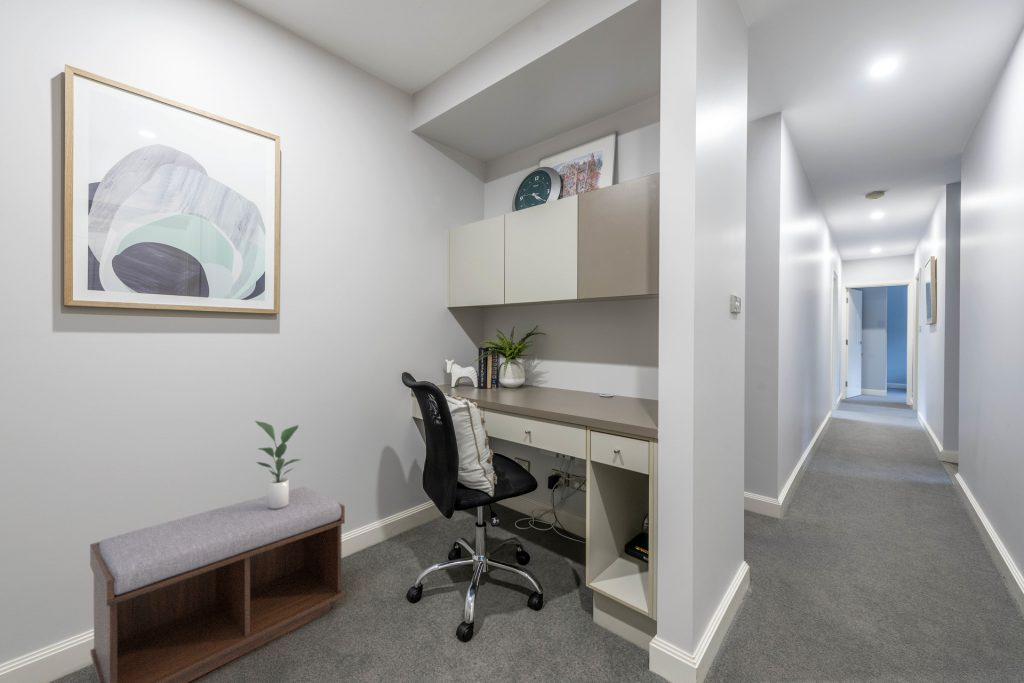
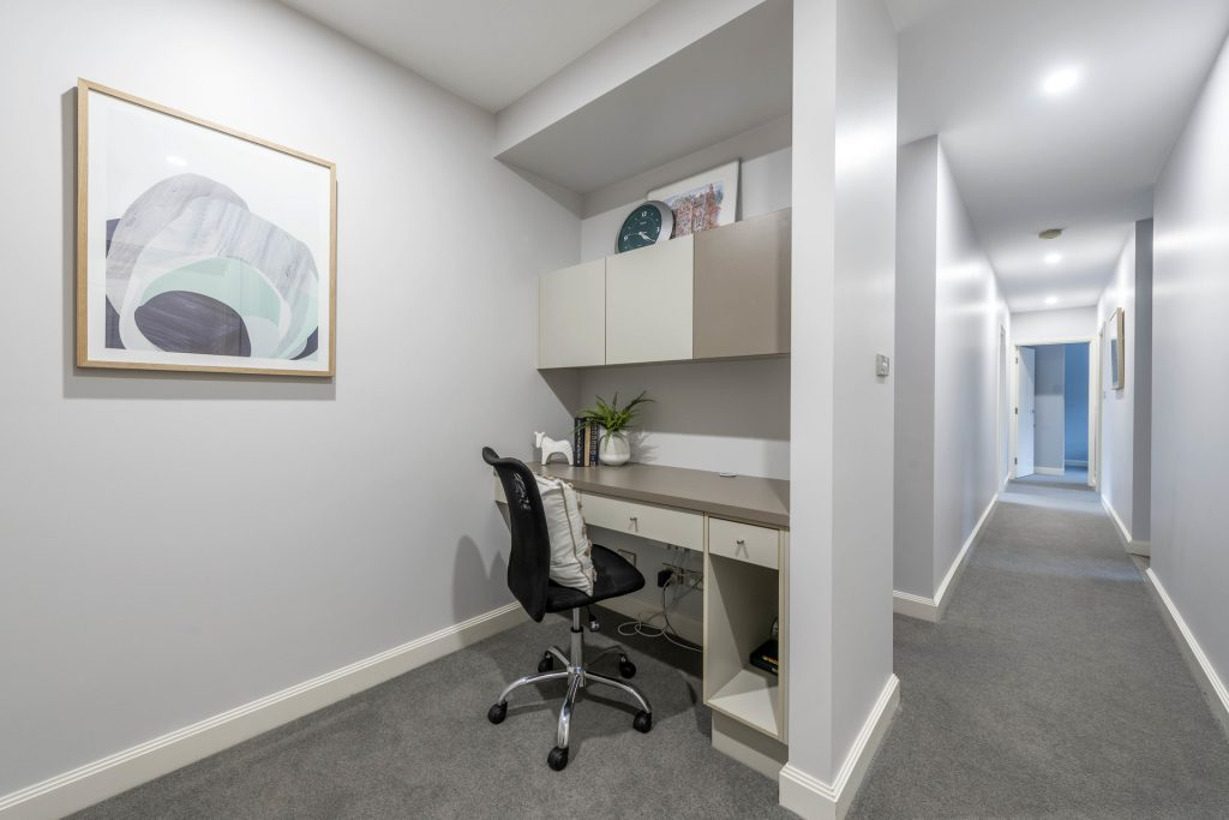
- bench (231, 576)
- potted plant (279, 462)
